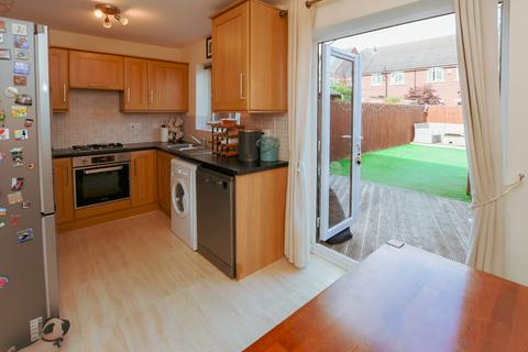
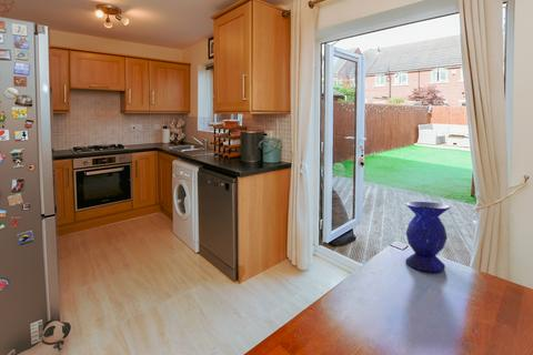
+ vase (425, 234)
